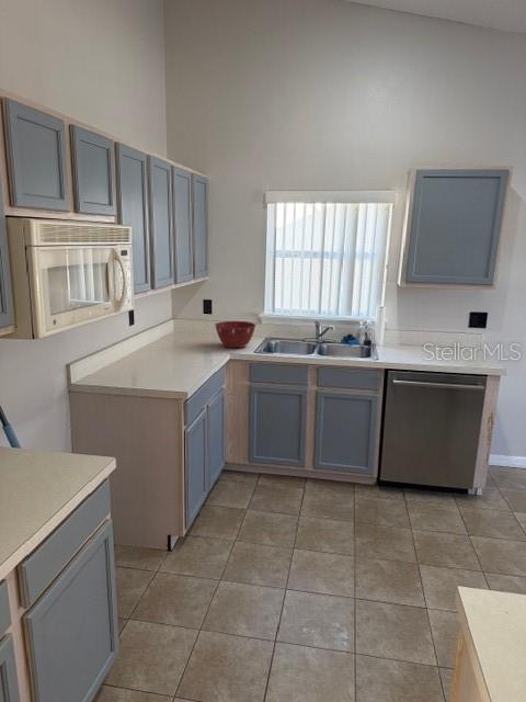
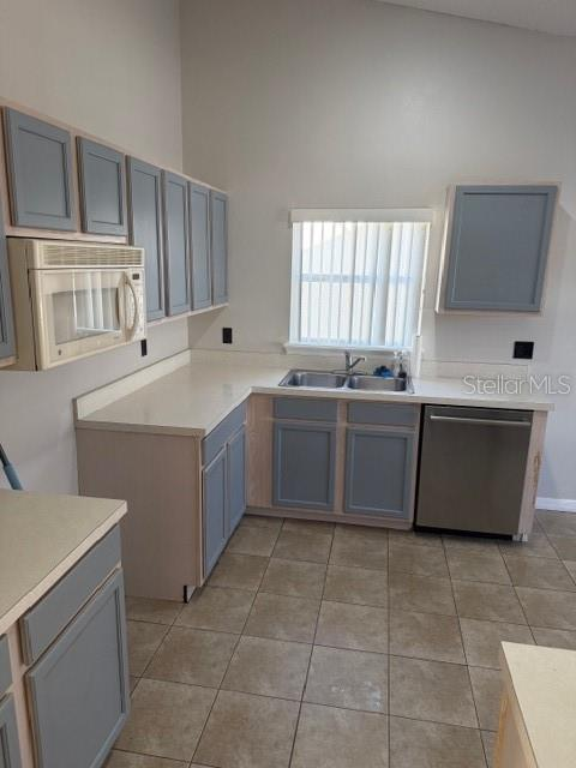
- mixing bowl (235, 335)
